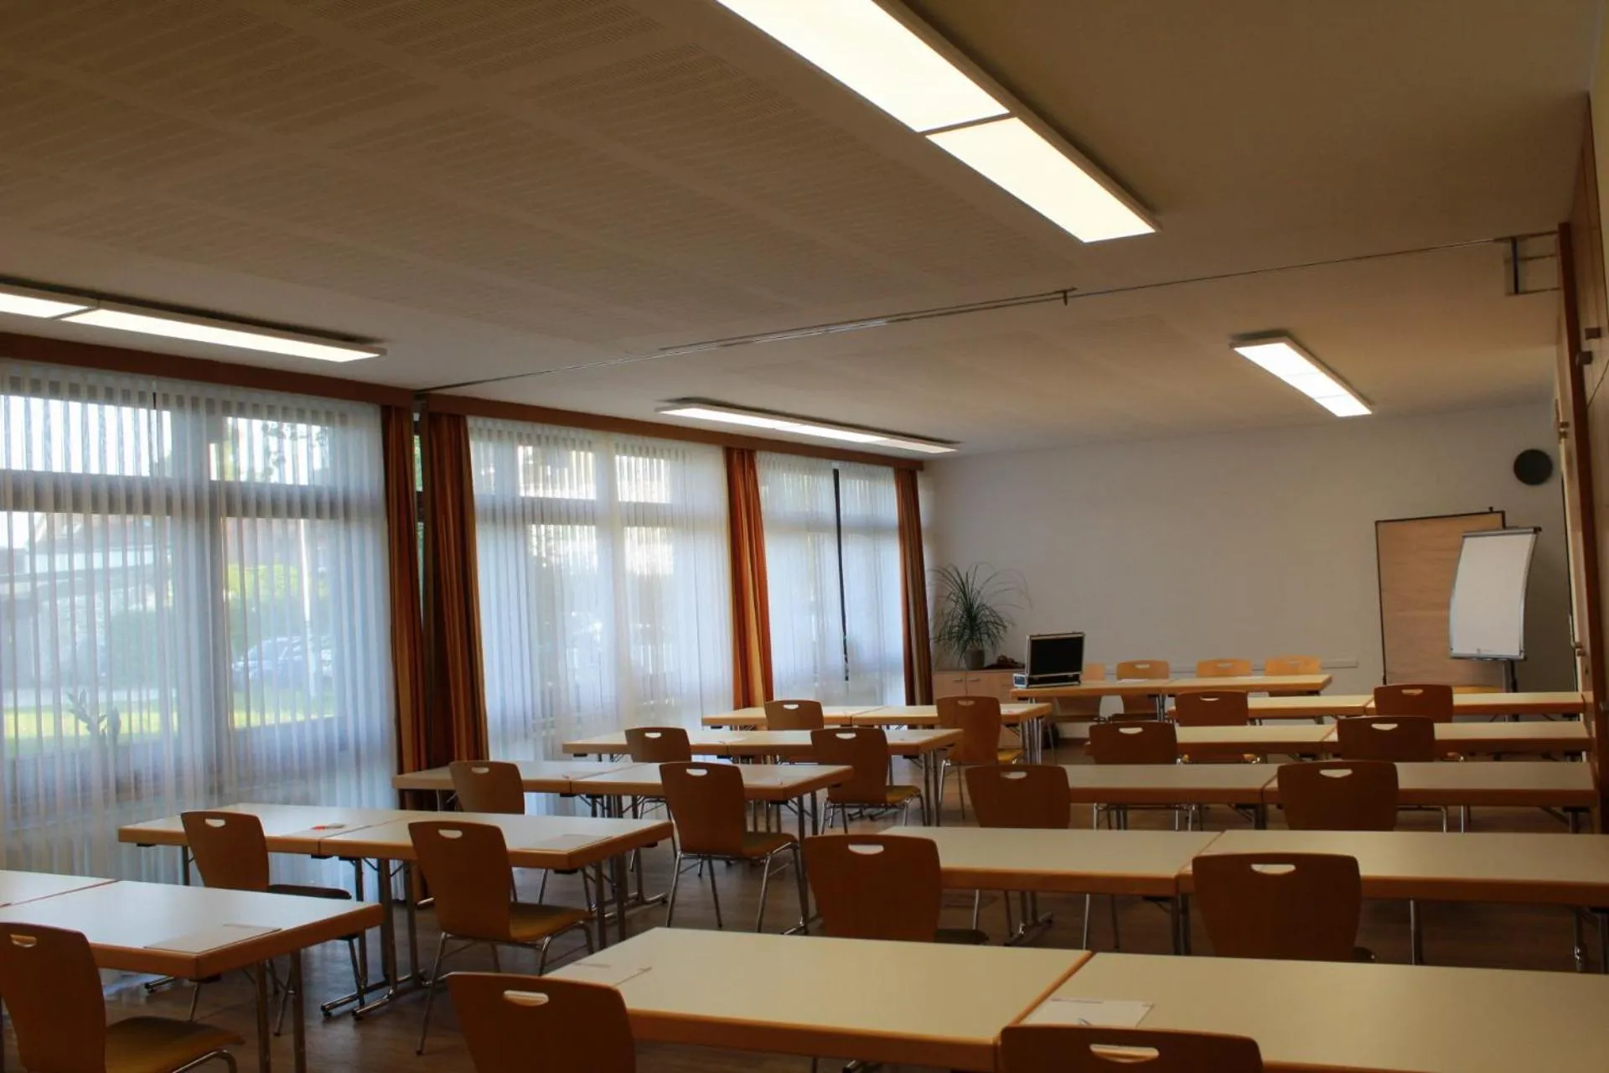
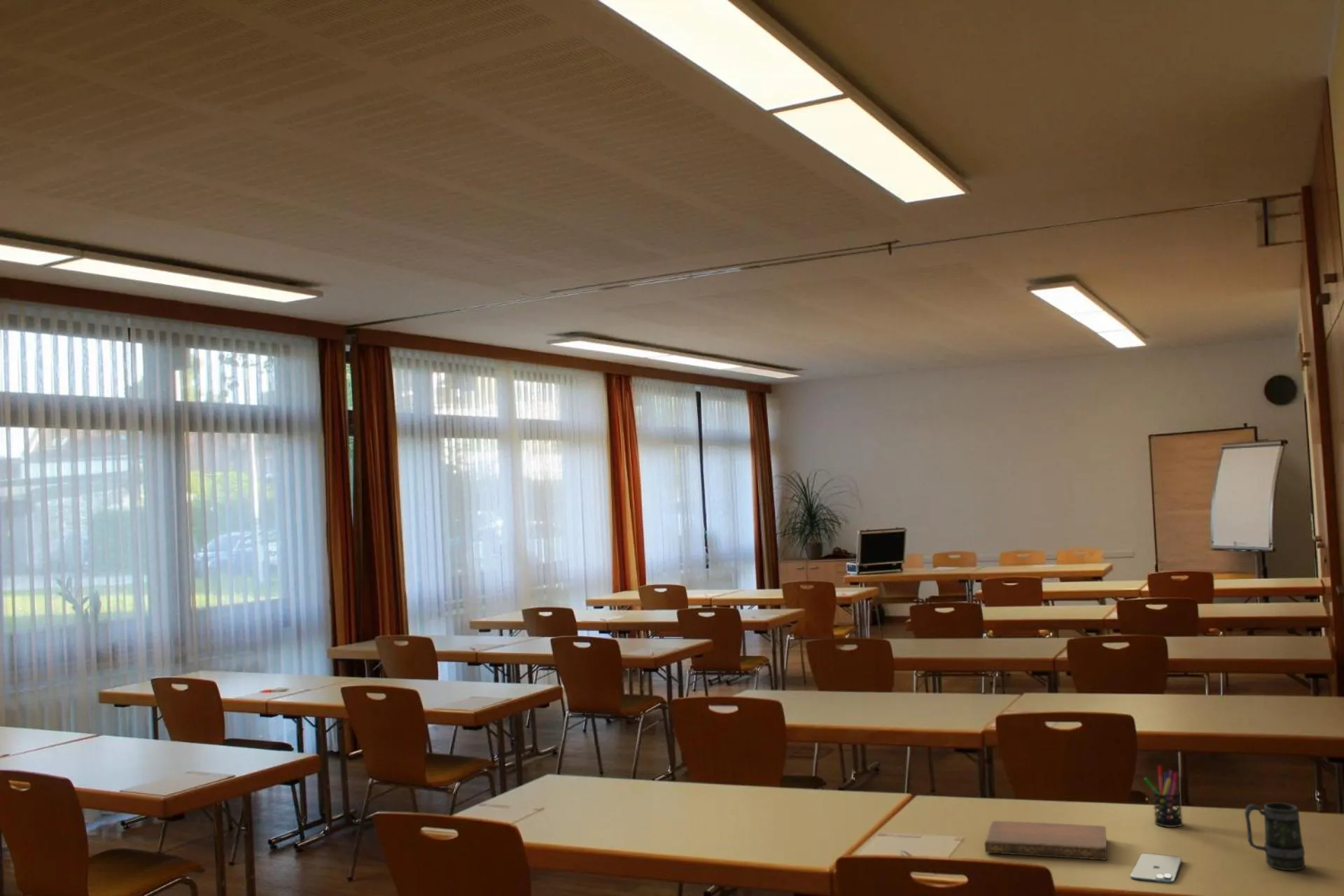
+ notebook (1046, 839)
+ smartphone (1156, 867)
+ pen holder (1163, 795)
+ mug (1274, 834)
